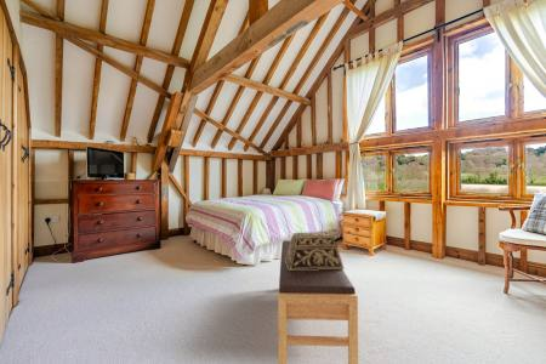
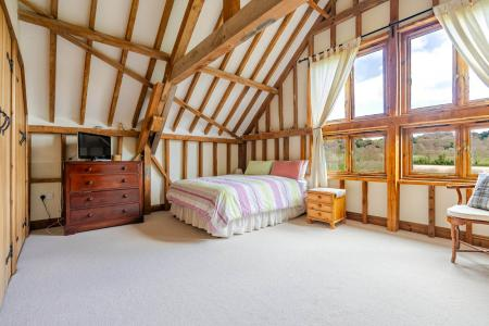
- decorative box (312, 249)
- bench (308, 289)
